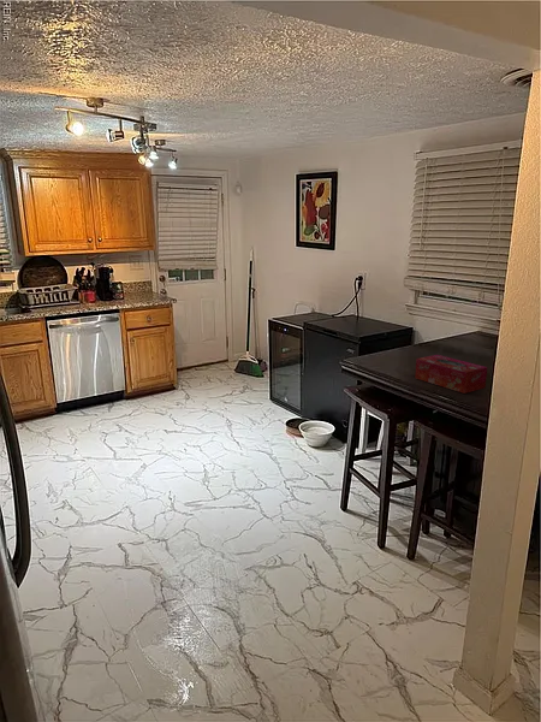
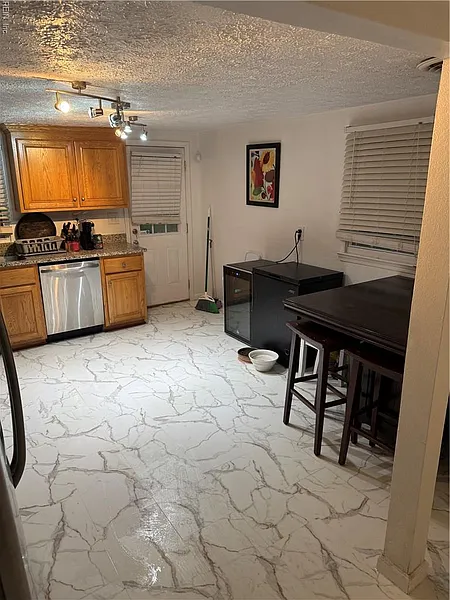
- tissue box (450, 372)
